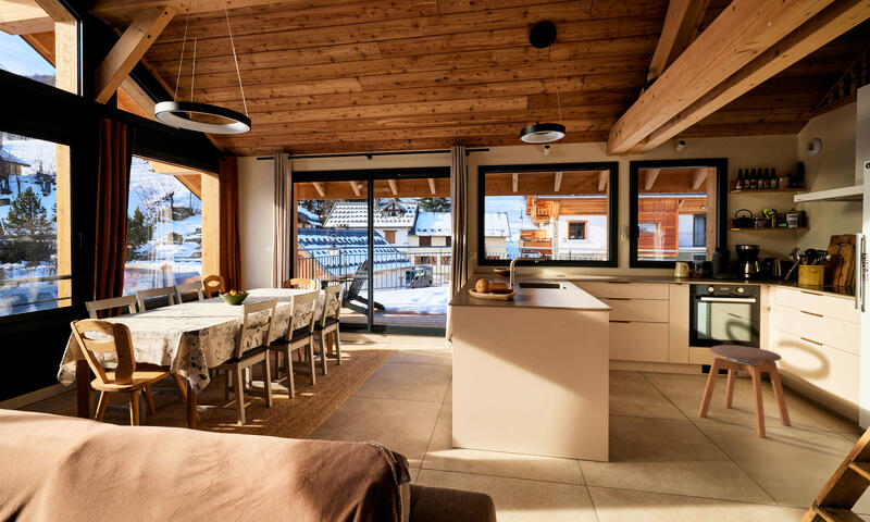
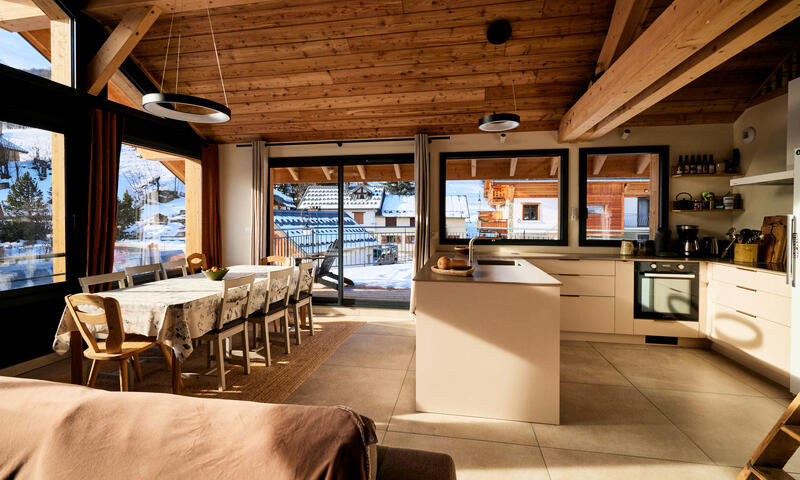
- stool (753, 384)
